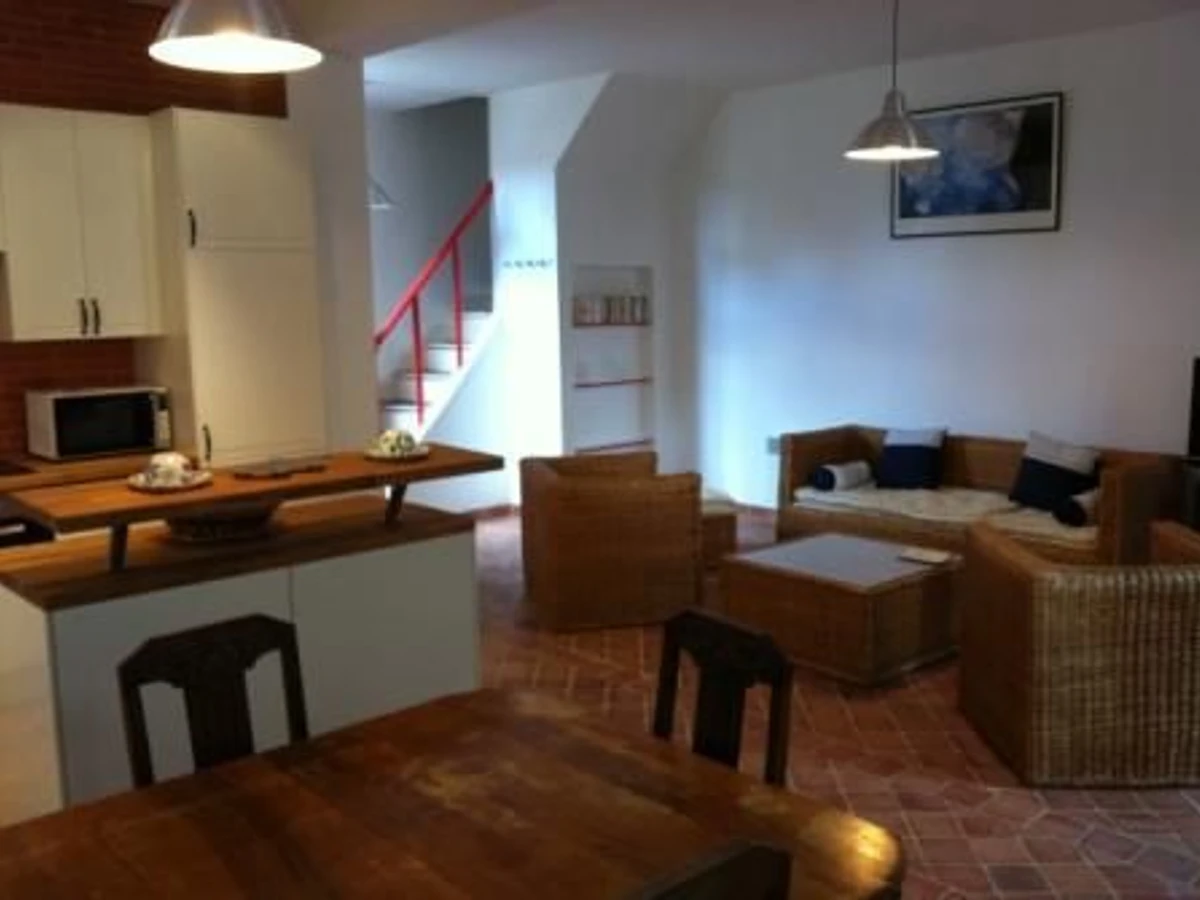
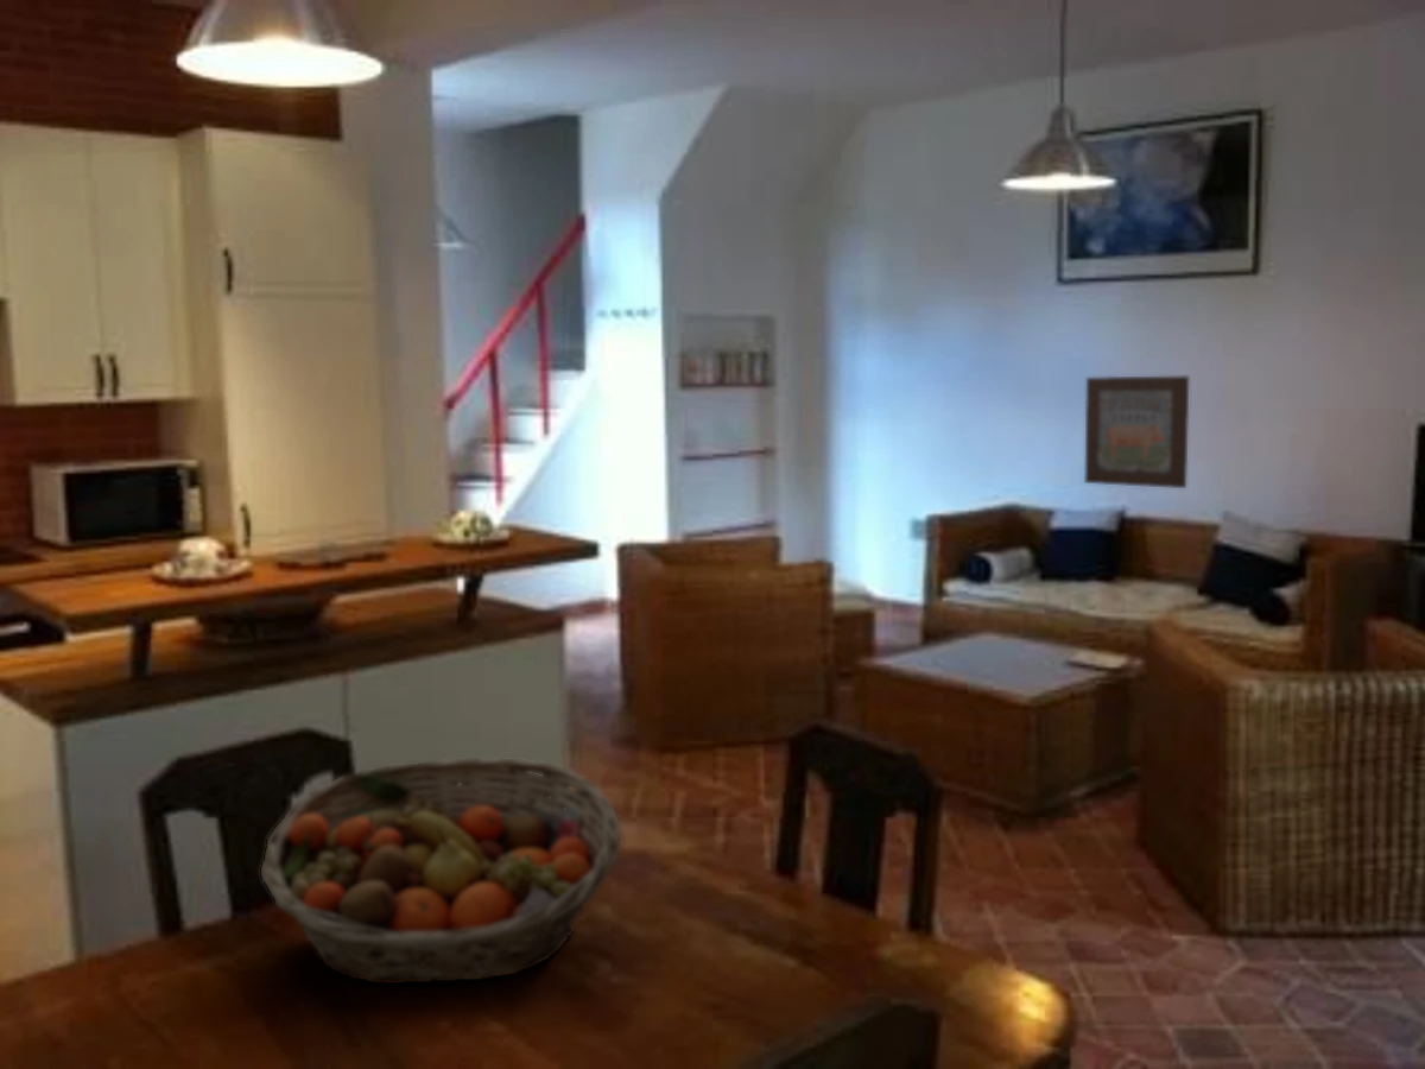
+ wall art (1134, 431)
+ fruit basket (445, 865)
